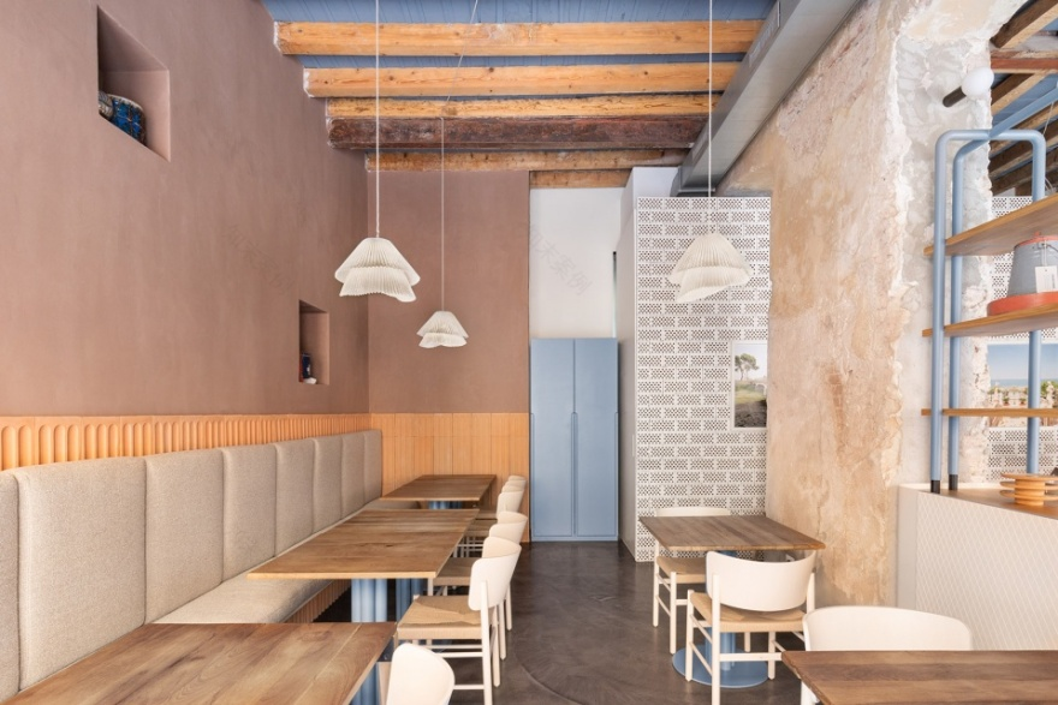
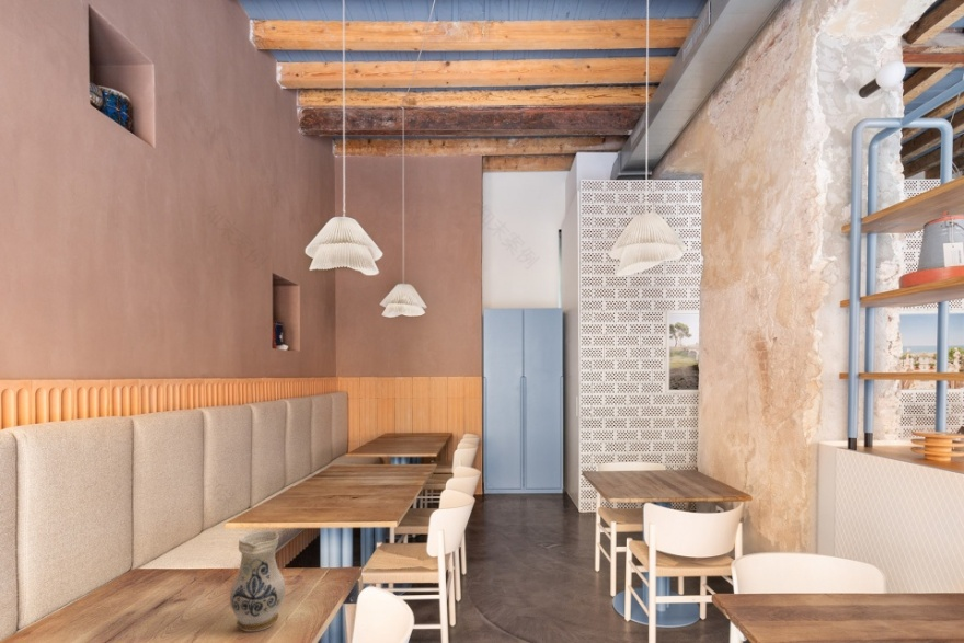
+ ceramic pitcher (259, 577)
